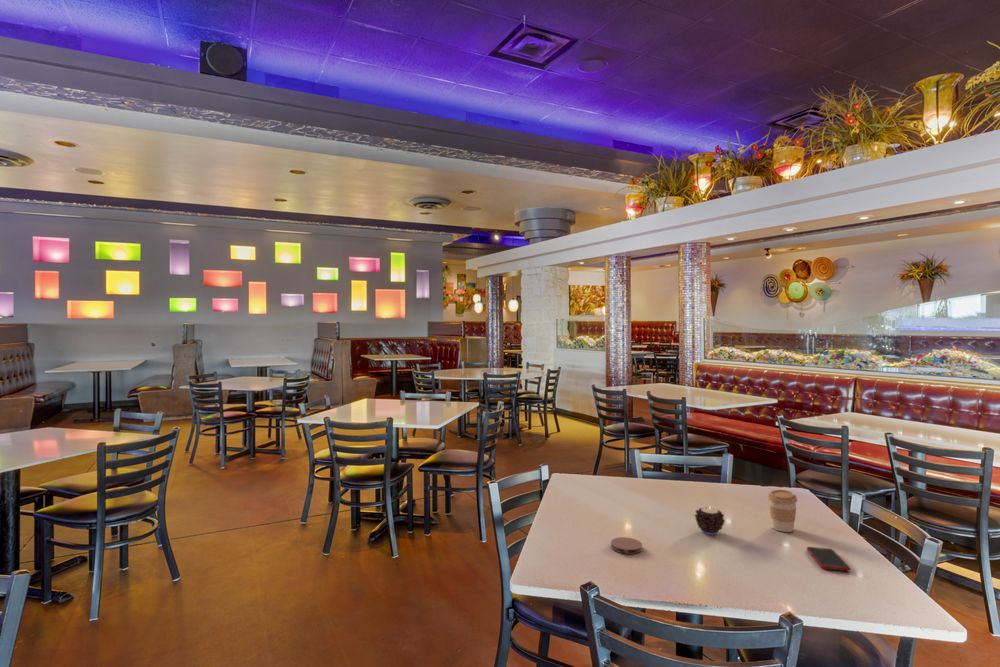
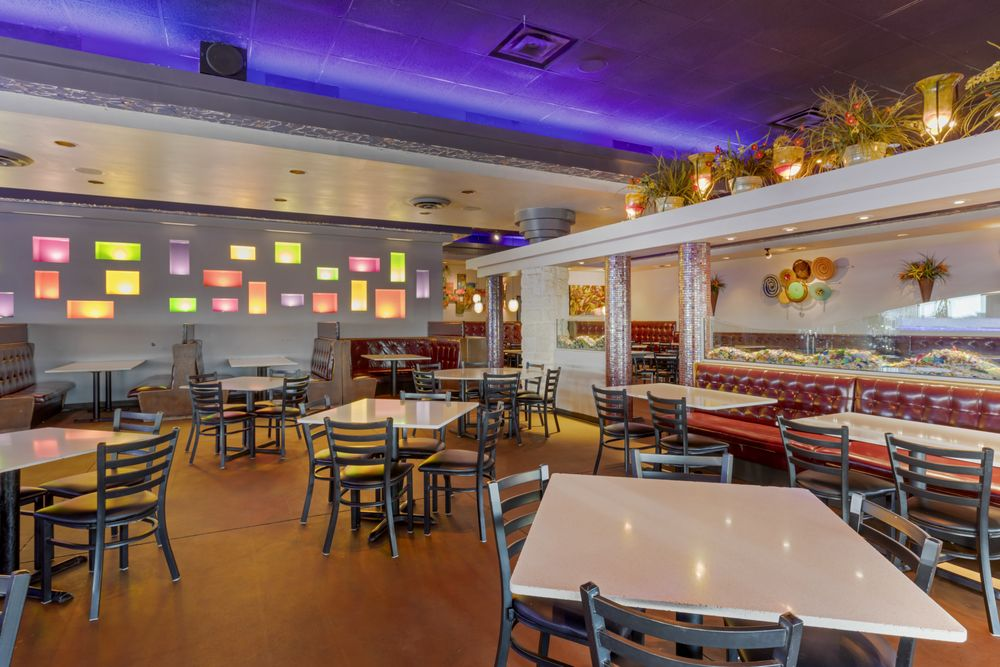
- candle (709, 518)
- coaster (626, 545)
- coffee cup (782, 510)
- cell phone (827, 558)
